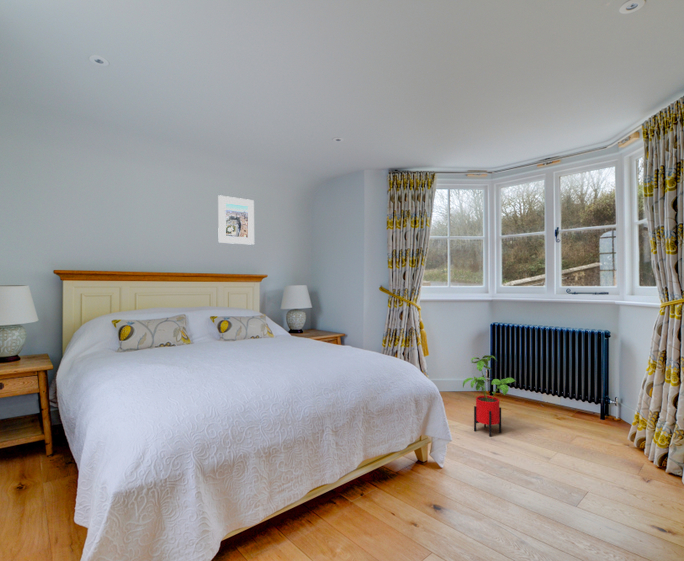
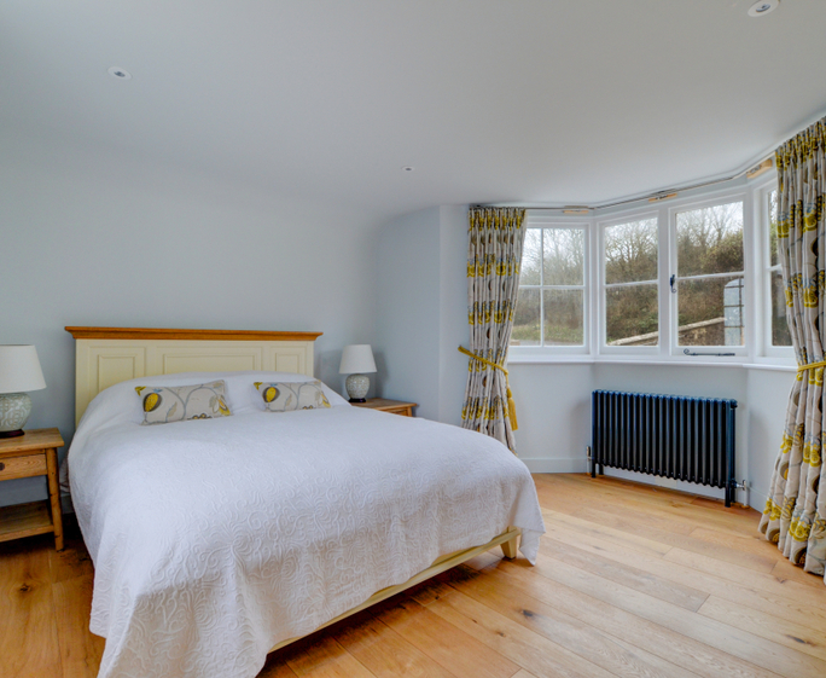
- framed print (236, 220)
- house plant (486, 395)
